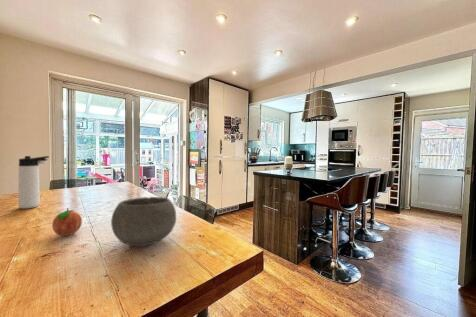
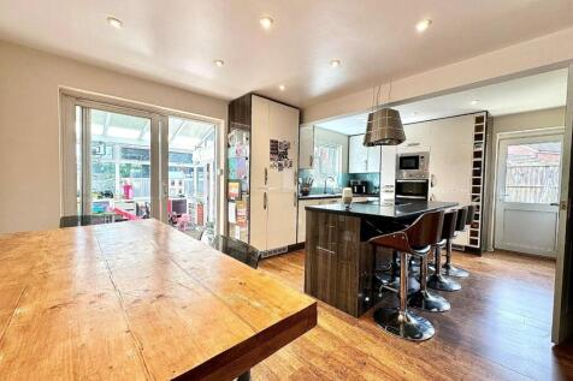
- bowl (145, 221)
- fruit (67, 221)
- thermos bottle (34, 181)
